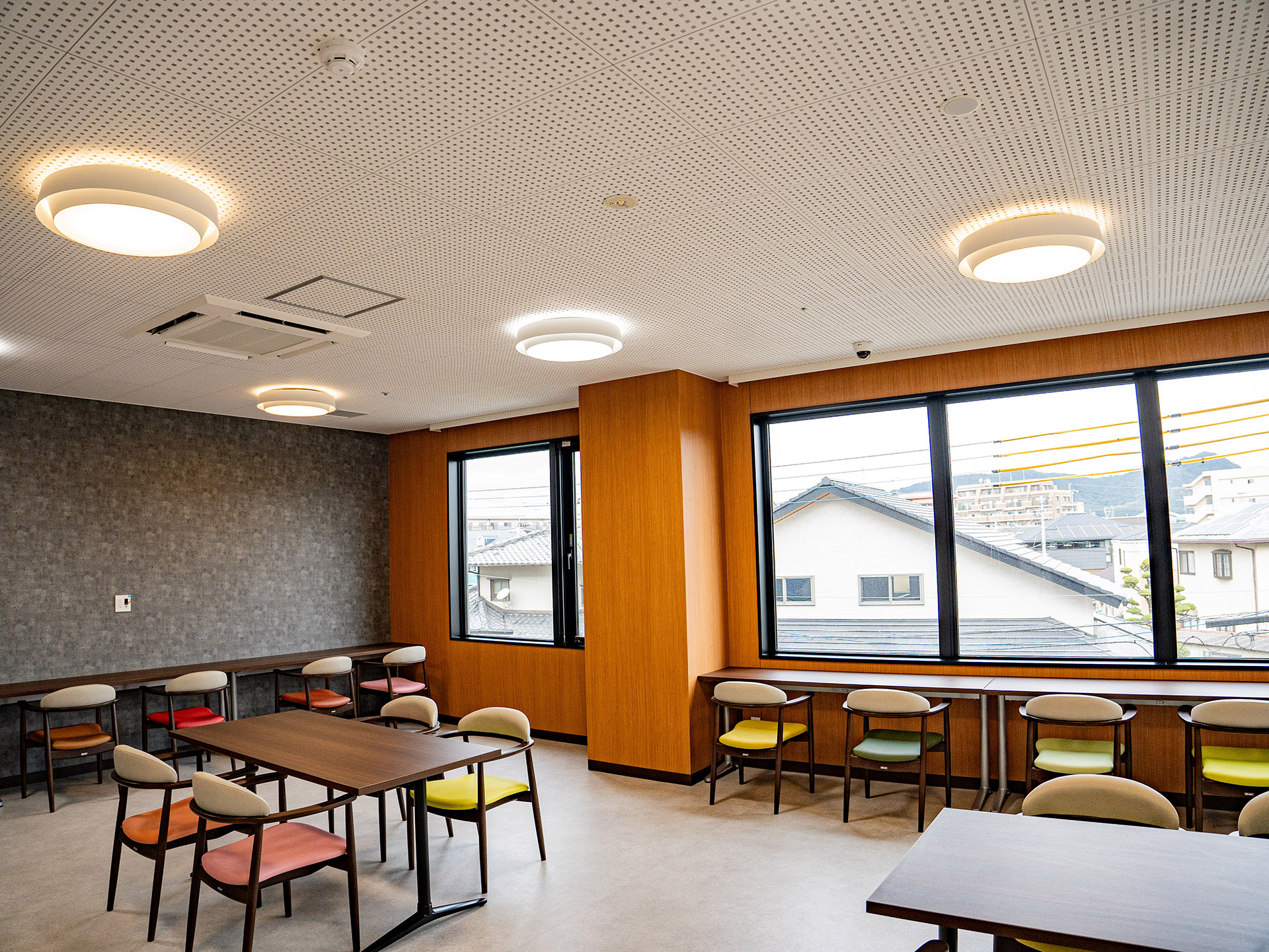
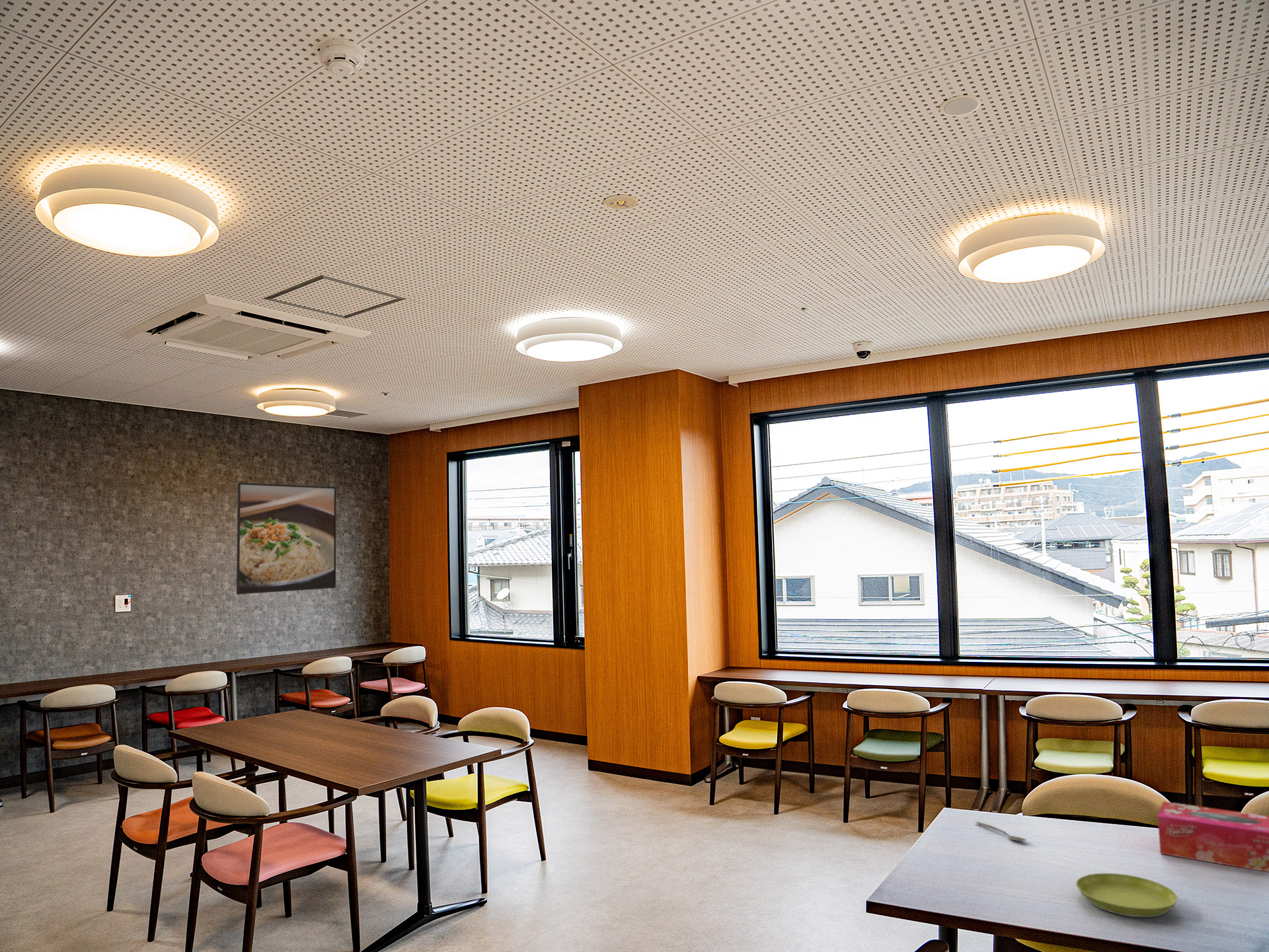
+ spoon (1000, 831)
+ tissue box (1225, 836)
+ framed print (289, 537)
+ saucer (1126, 896)
